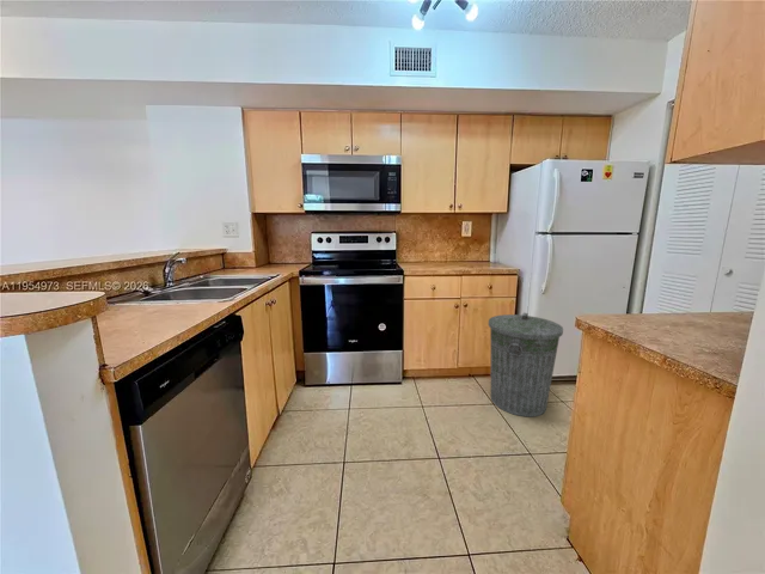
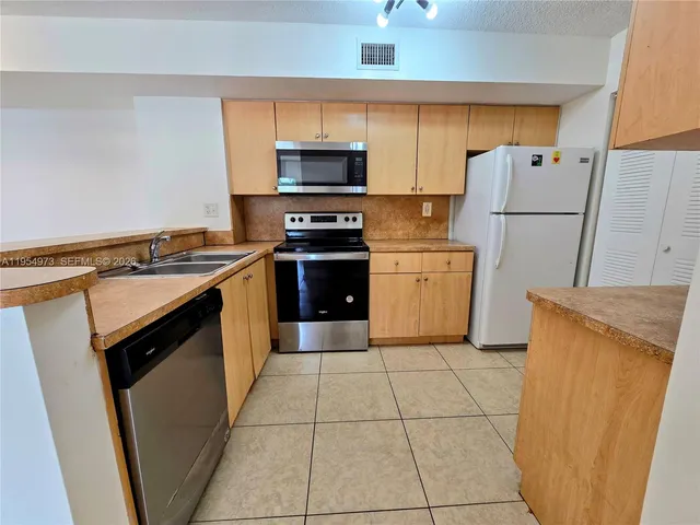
- trash can (521, 359)
